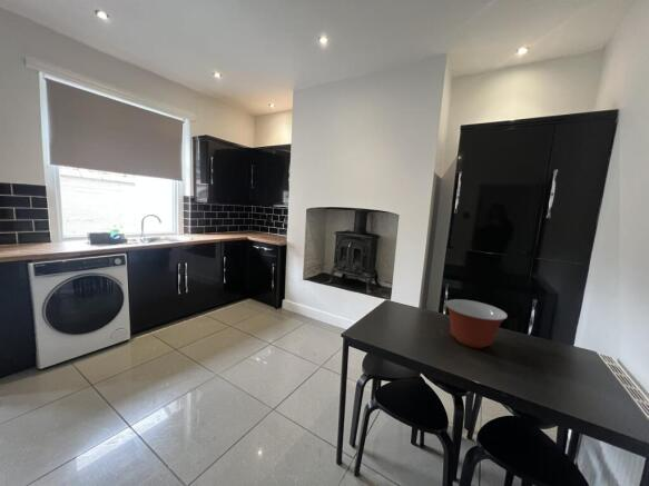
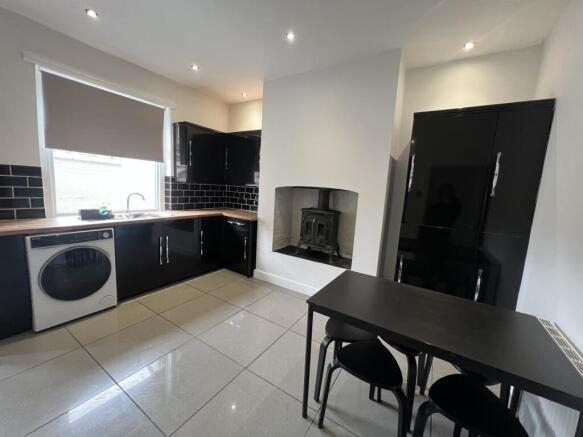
- mixing bowl (472, 325)
